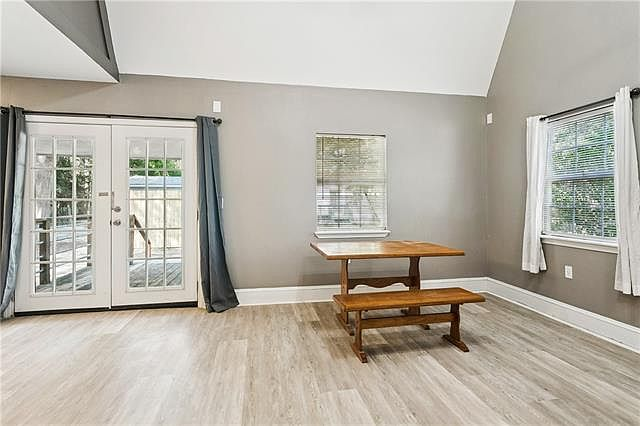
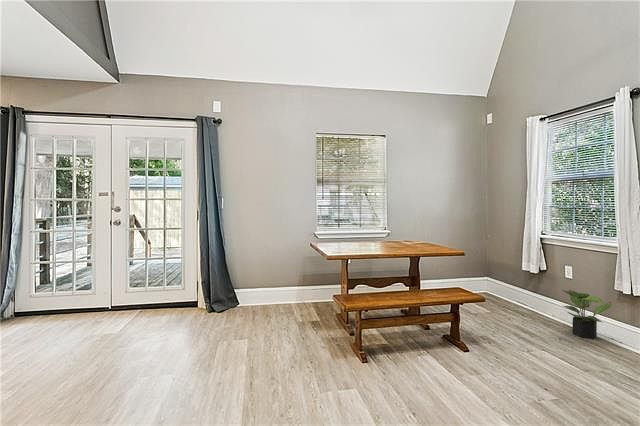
+ potted plant (579, 311)
